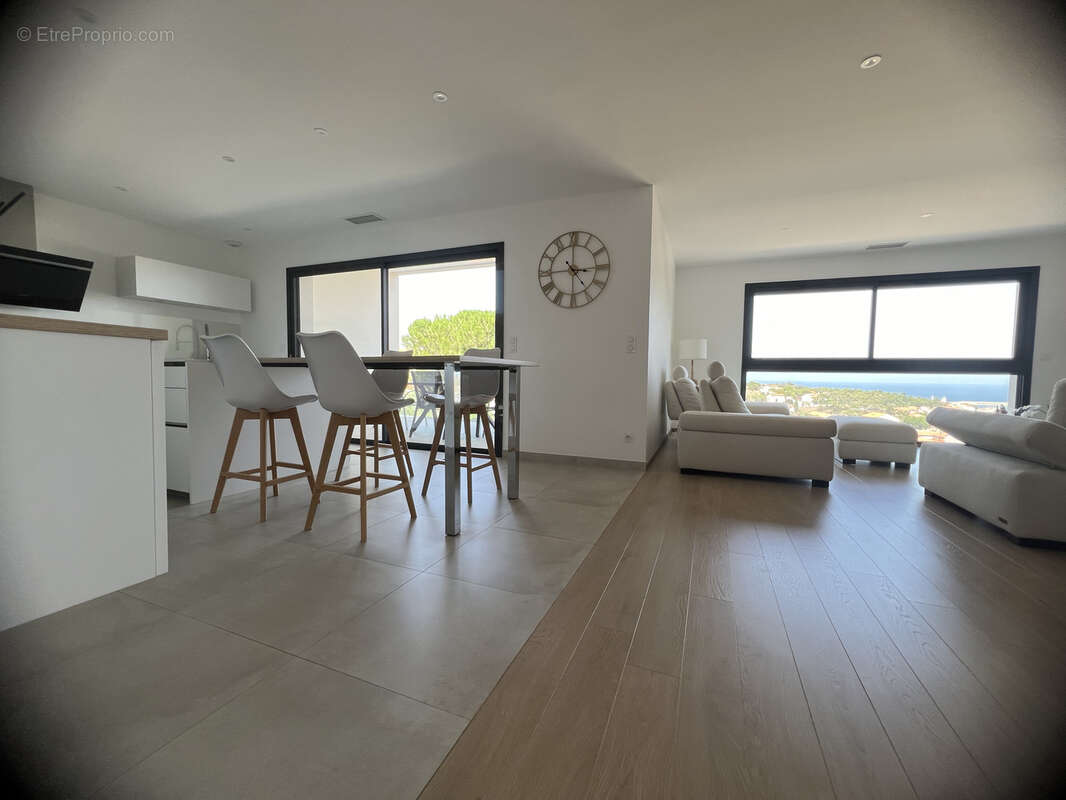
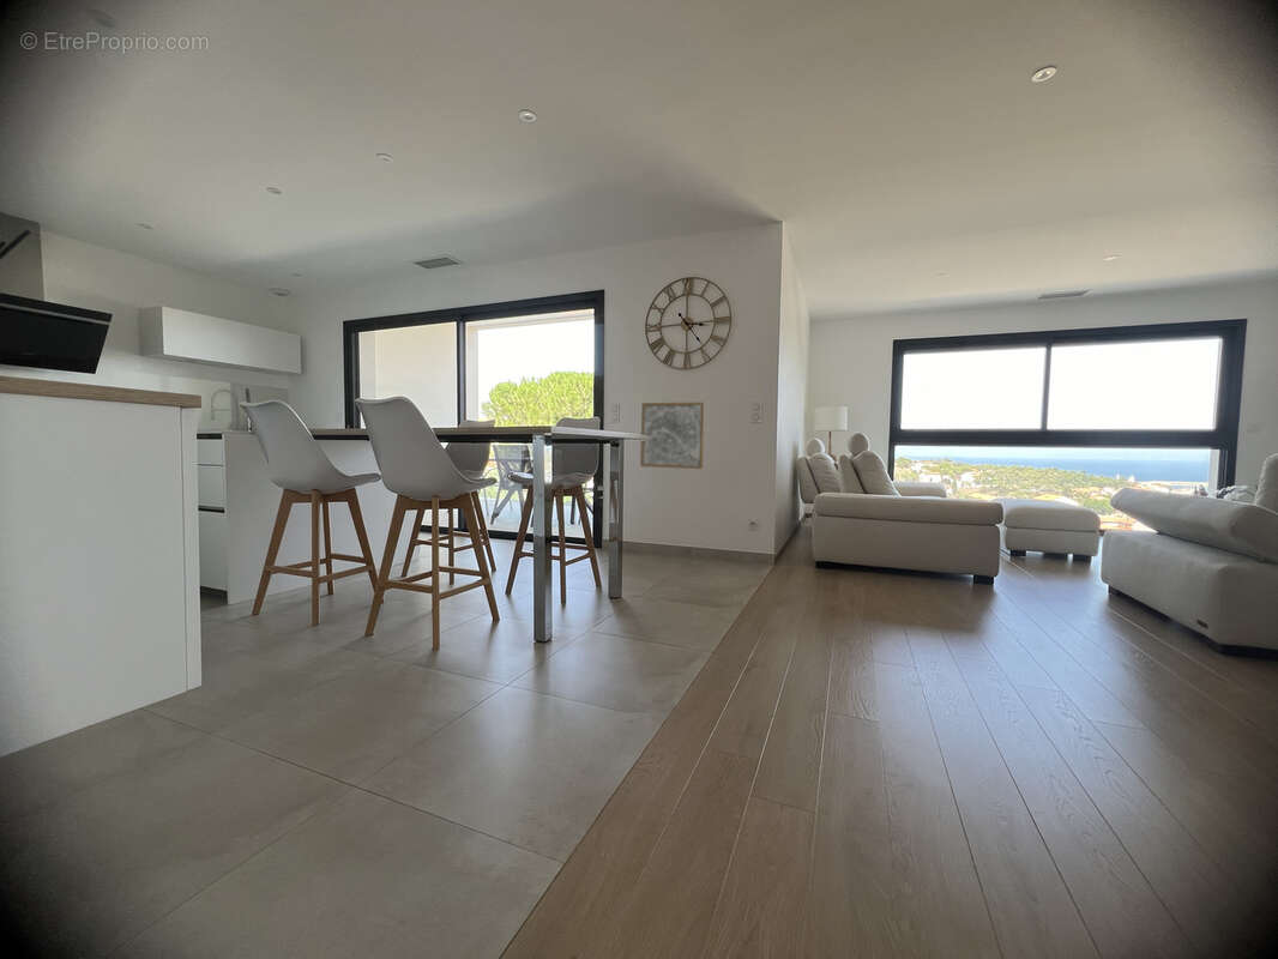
+ wall art (671, 435)
